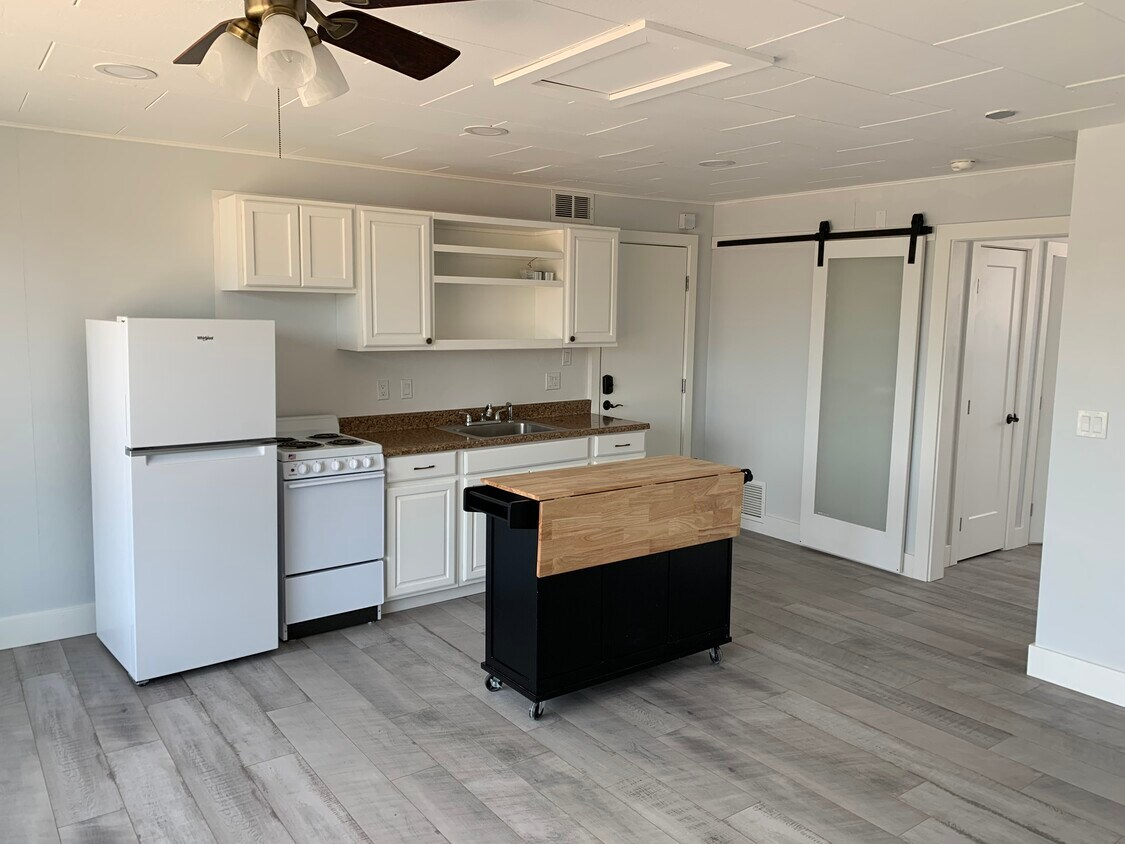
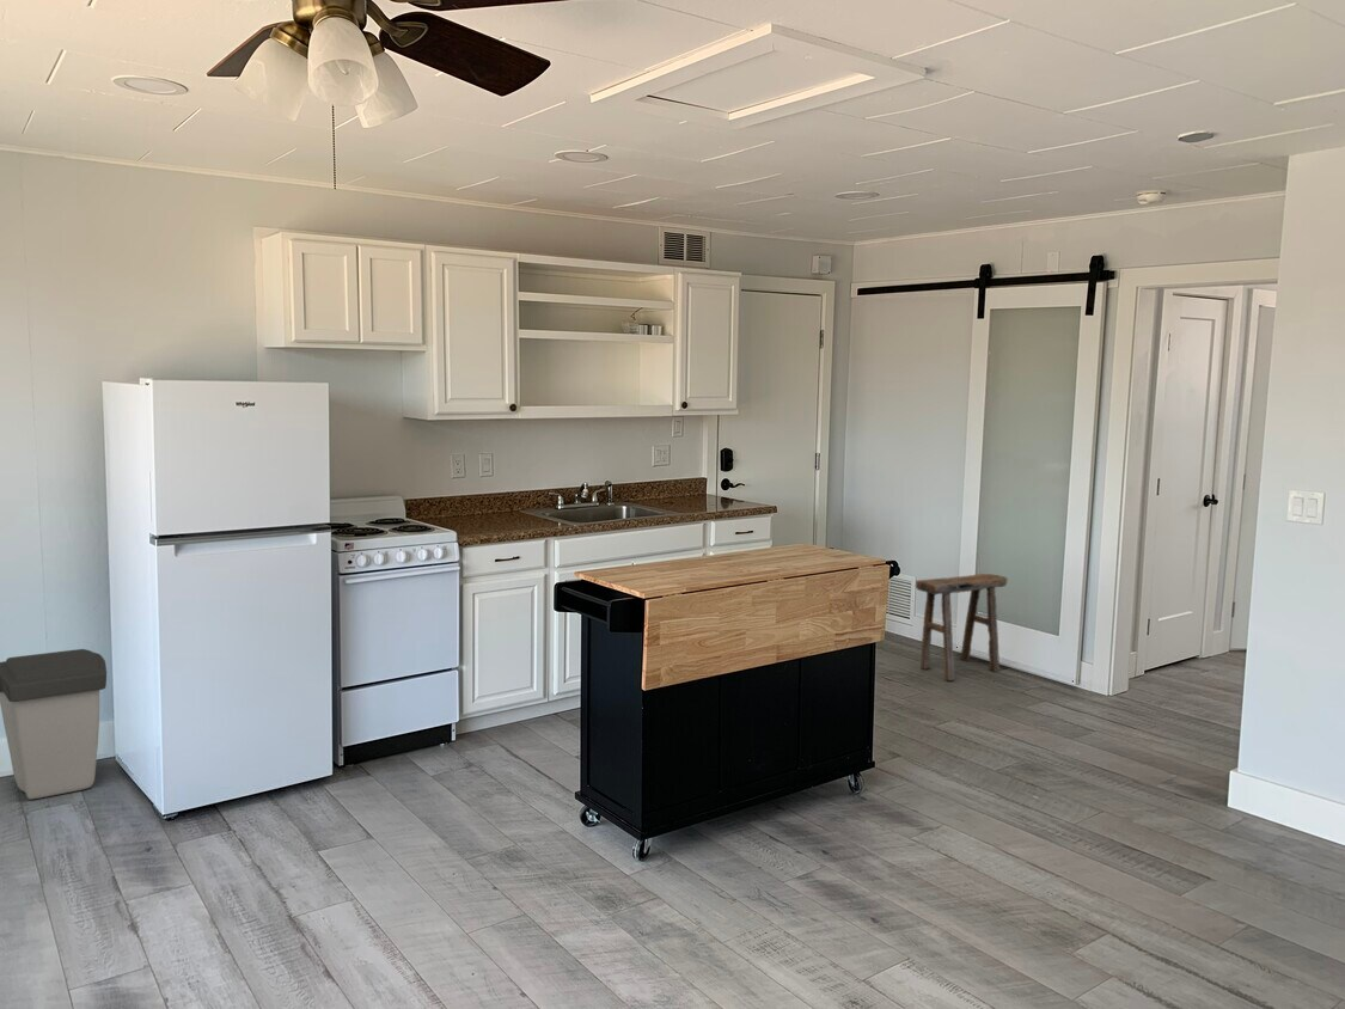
+ trash can (50, 721)
+ stool (965, 625)
